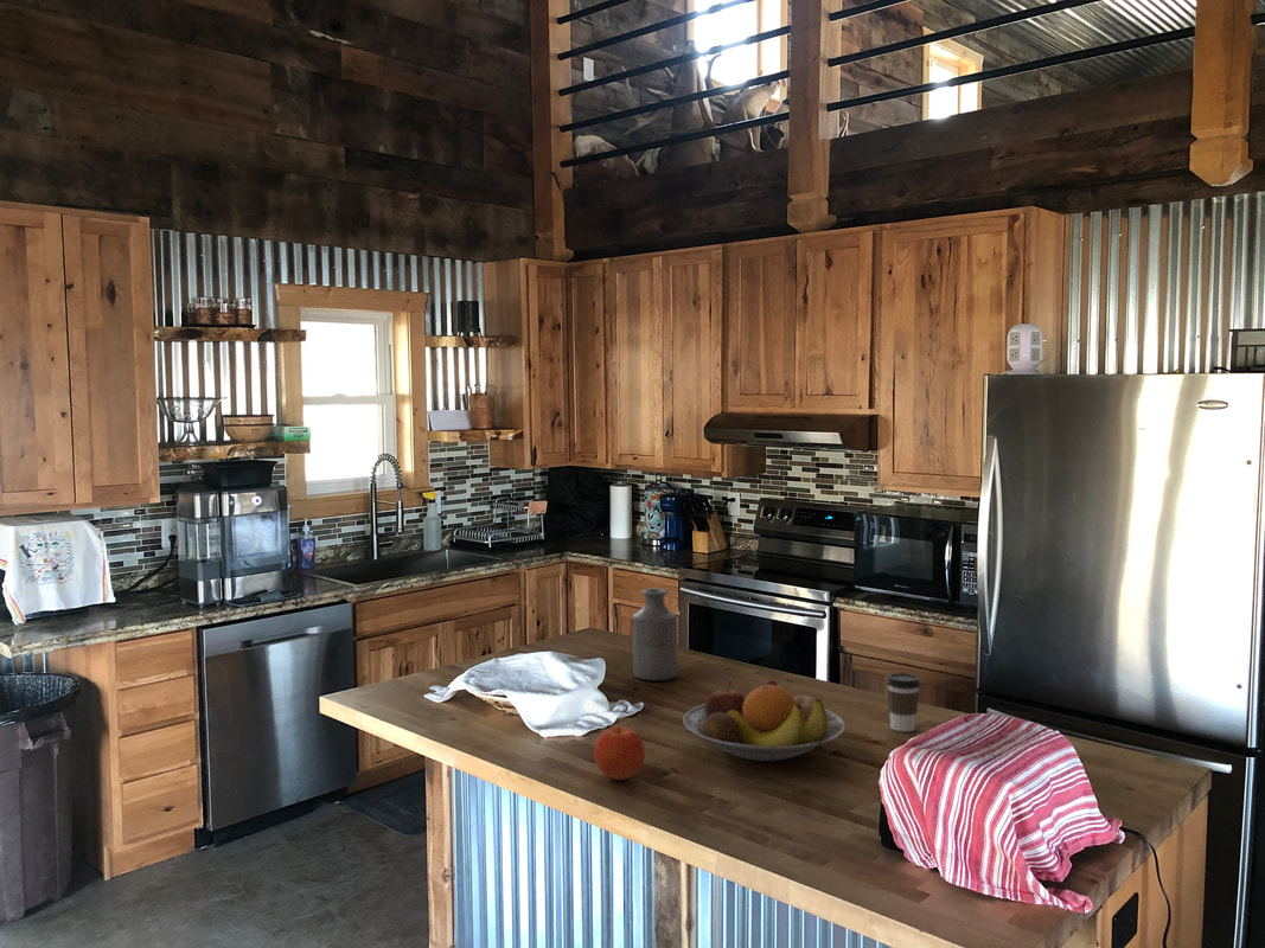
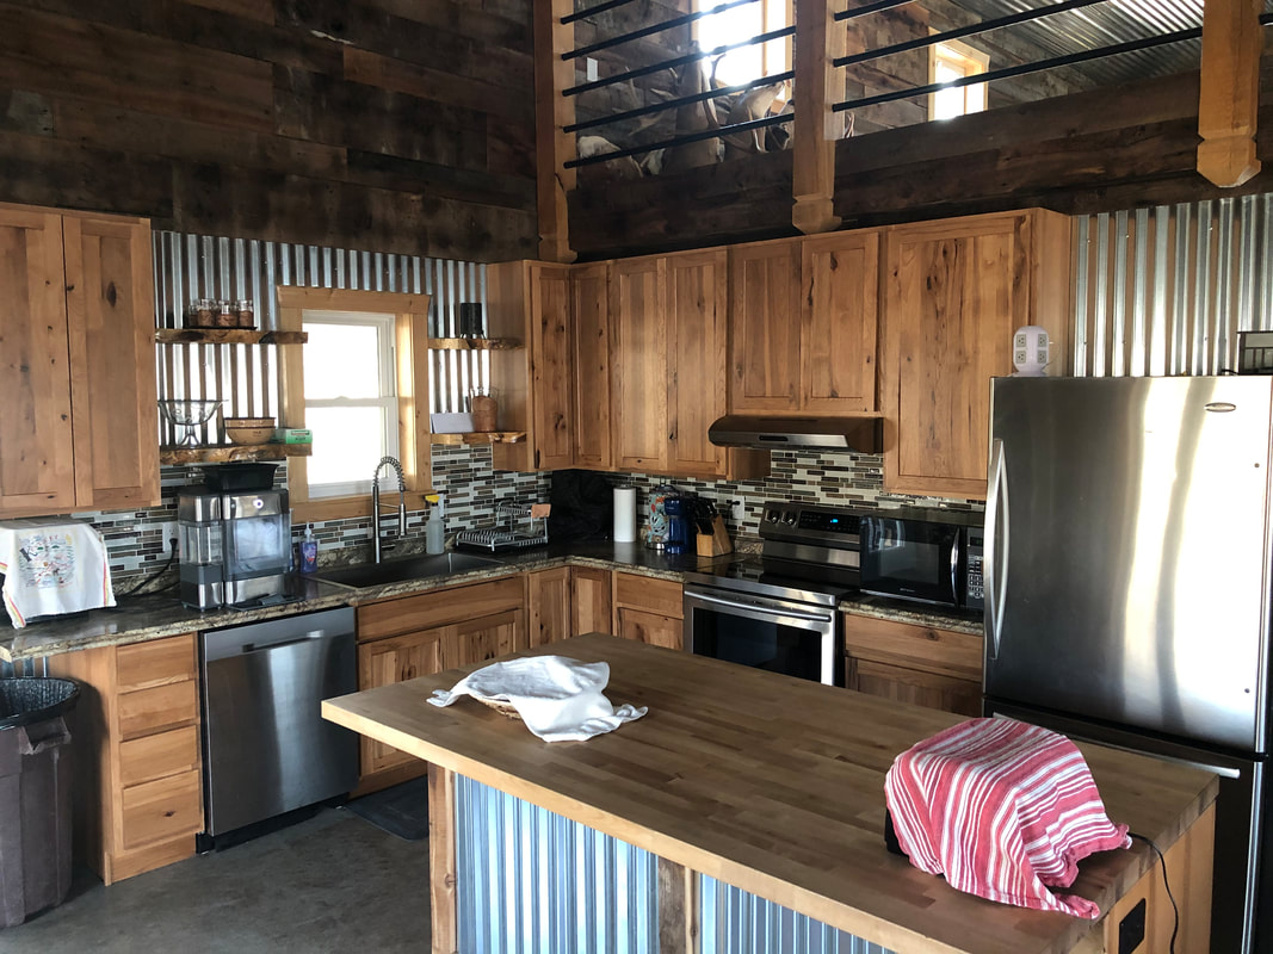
- bottle (654, 633)
- fruit (619, 752)
- fruit bowl (762, 713)
- coffee cup (902, 702)
